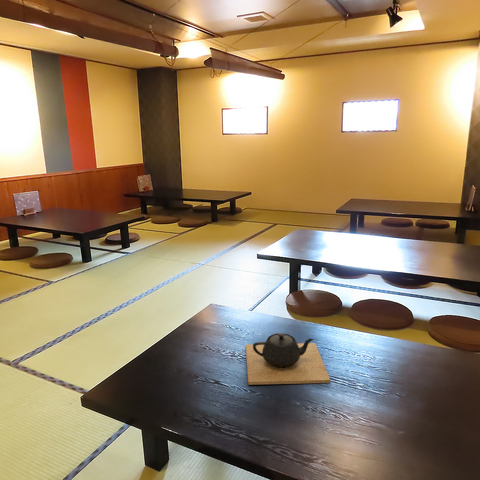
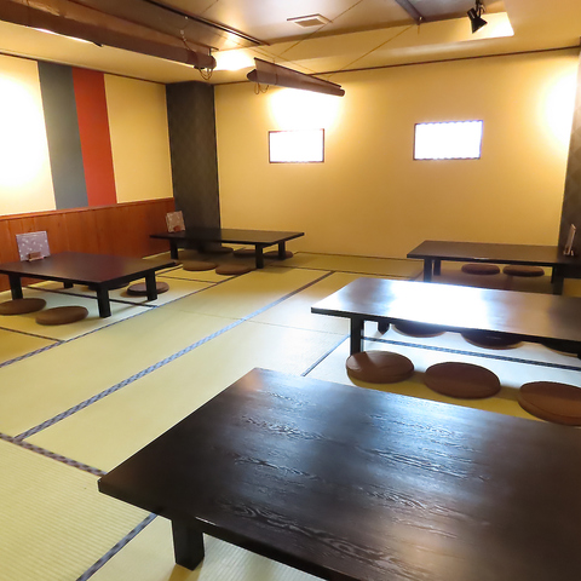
- teapot (284, 348)
